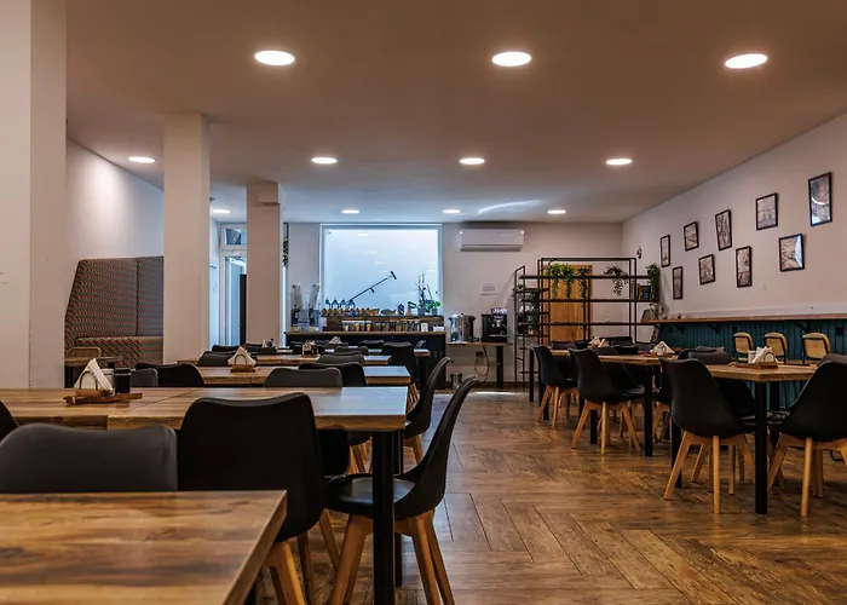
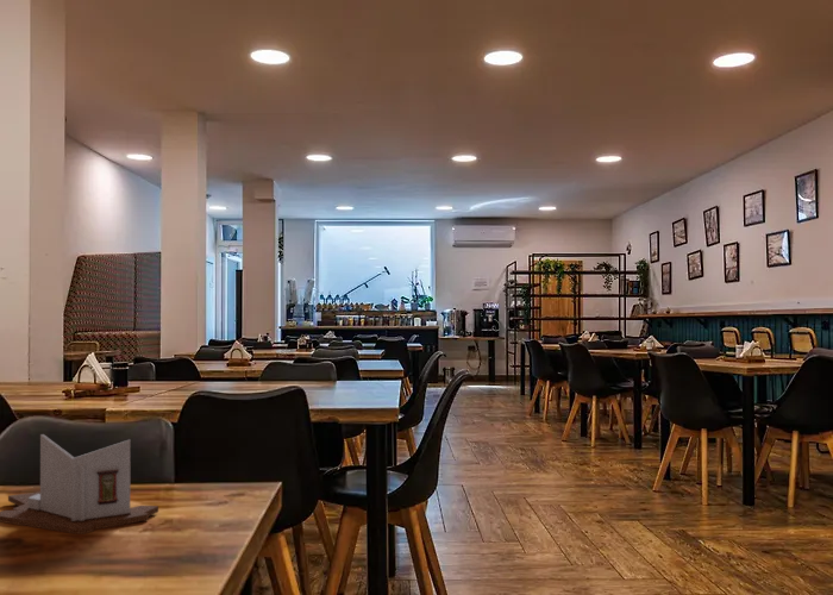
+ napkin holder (74, 471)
